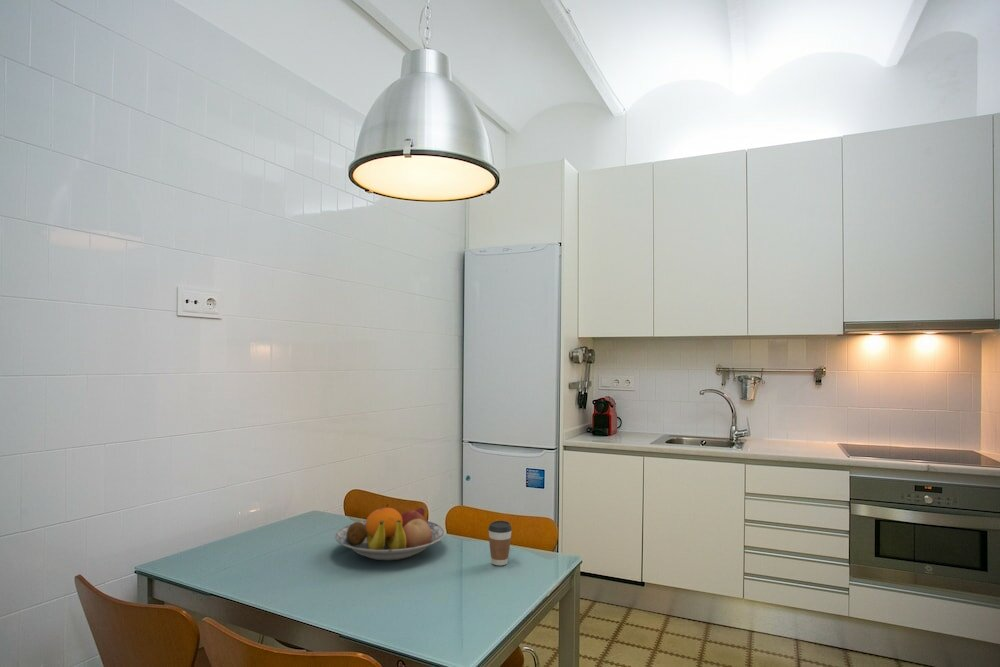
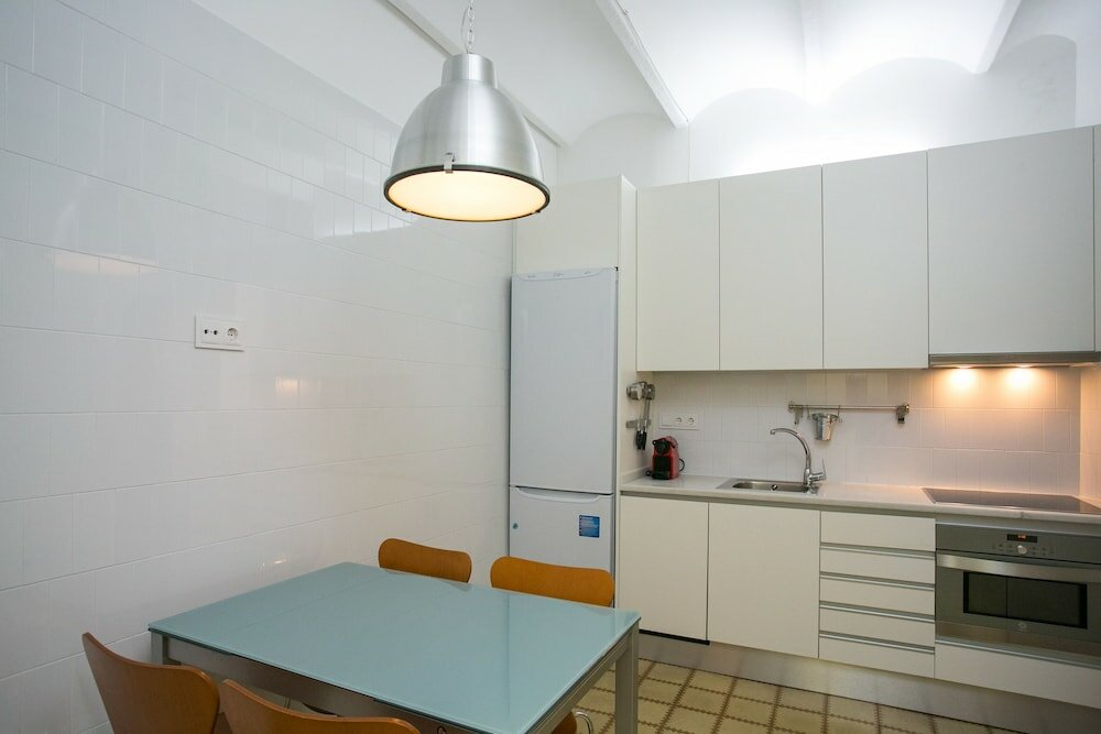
- fruit bowl (391, 528)
- coffee cup (499, 543)
